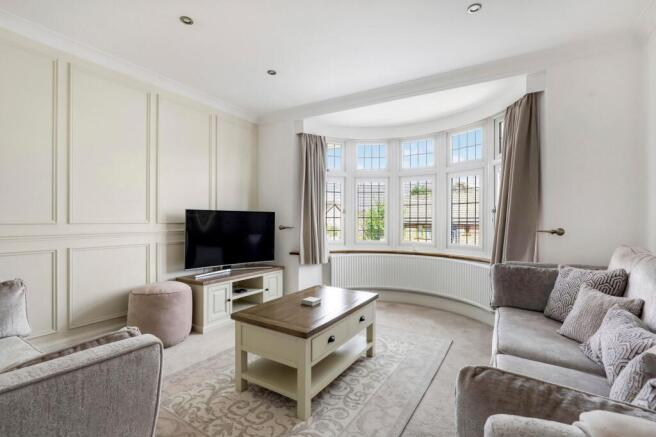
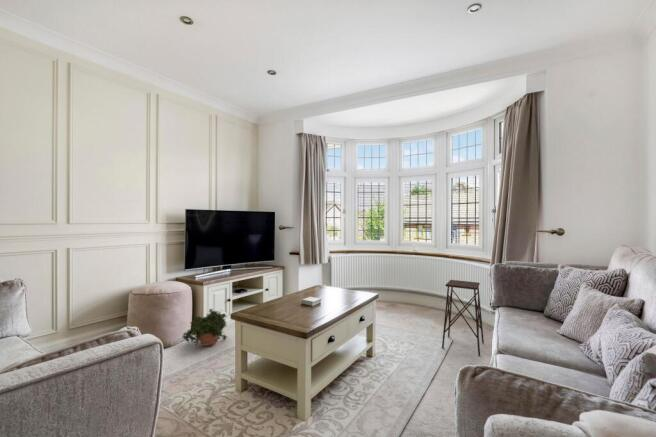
+ side table (462, 315)
+ potted plant (207, 328)
